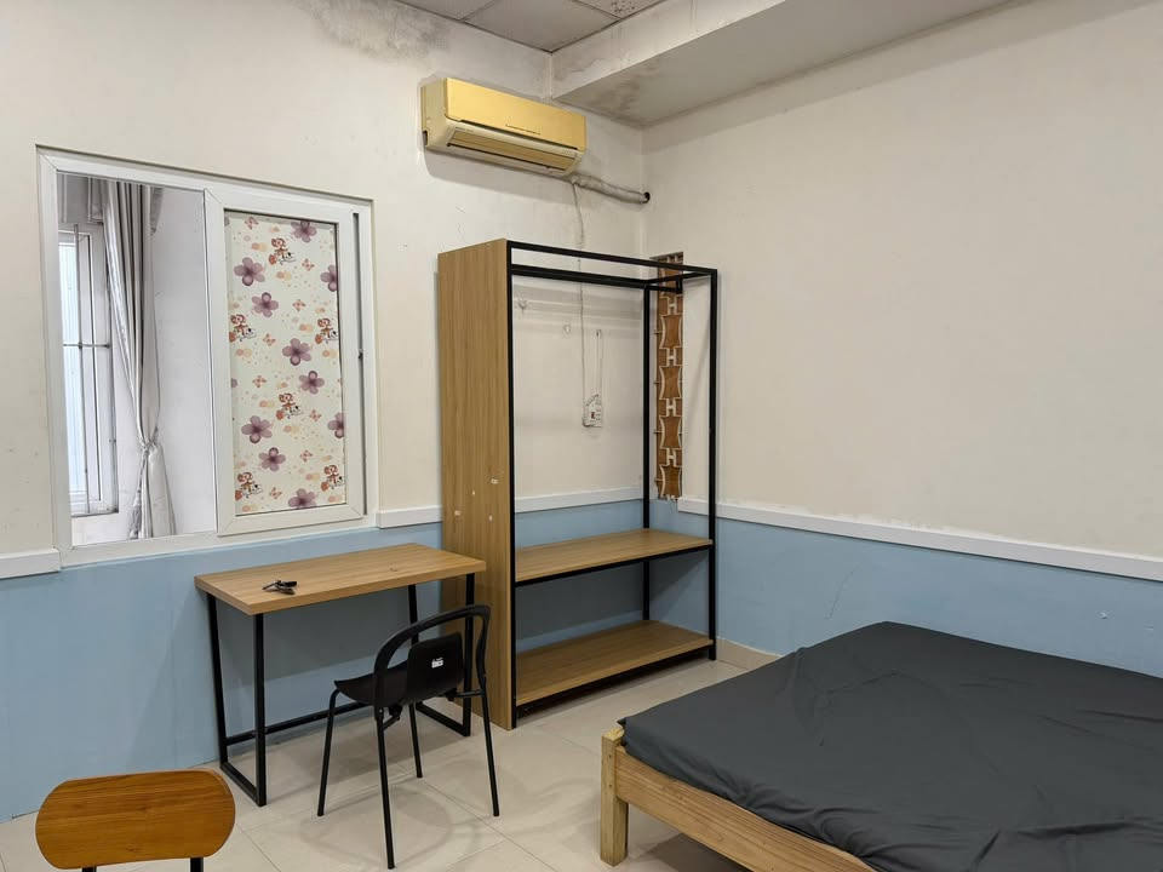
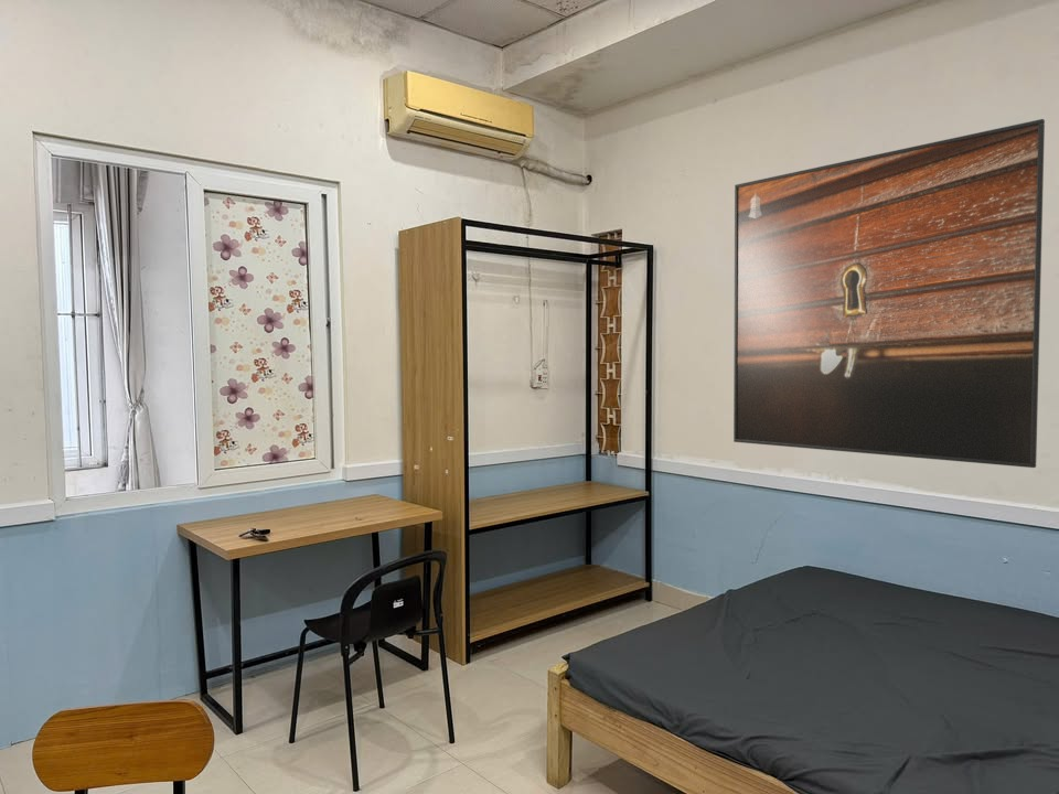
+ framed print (864, 305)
